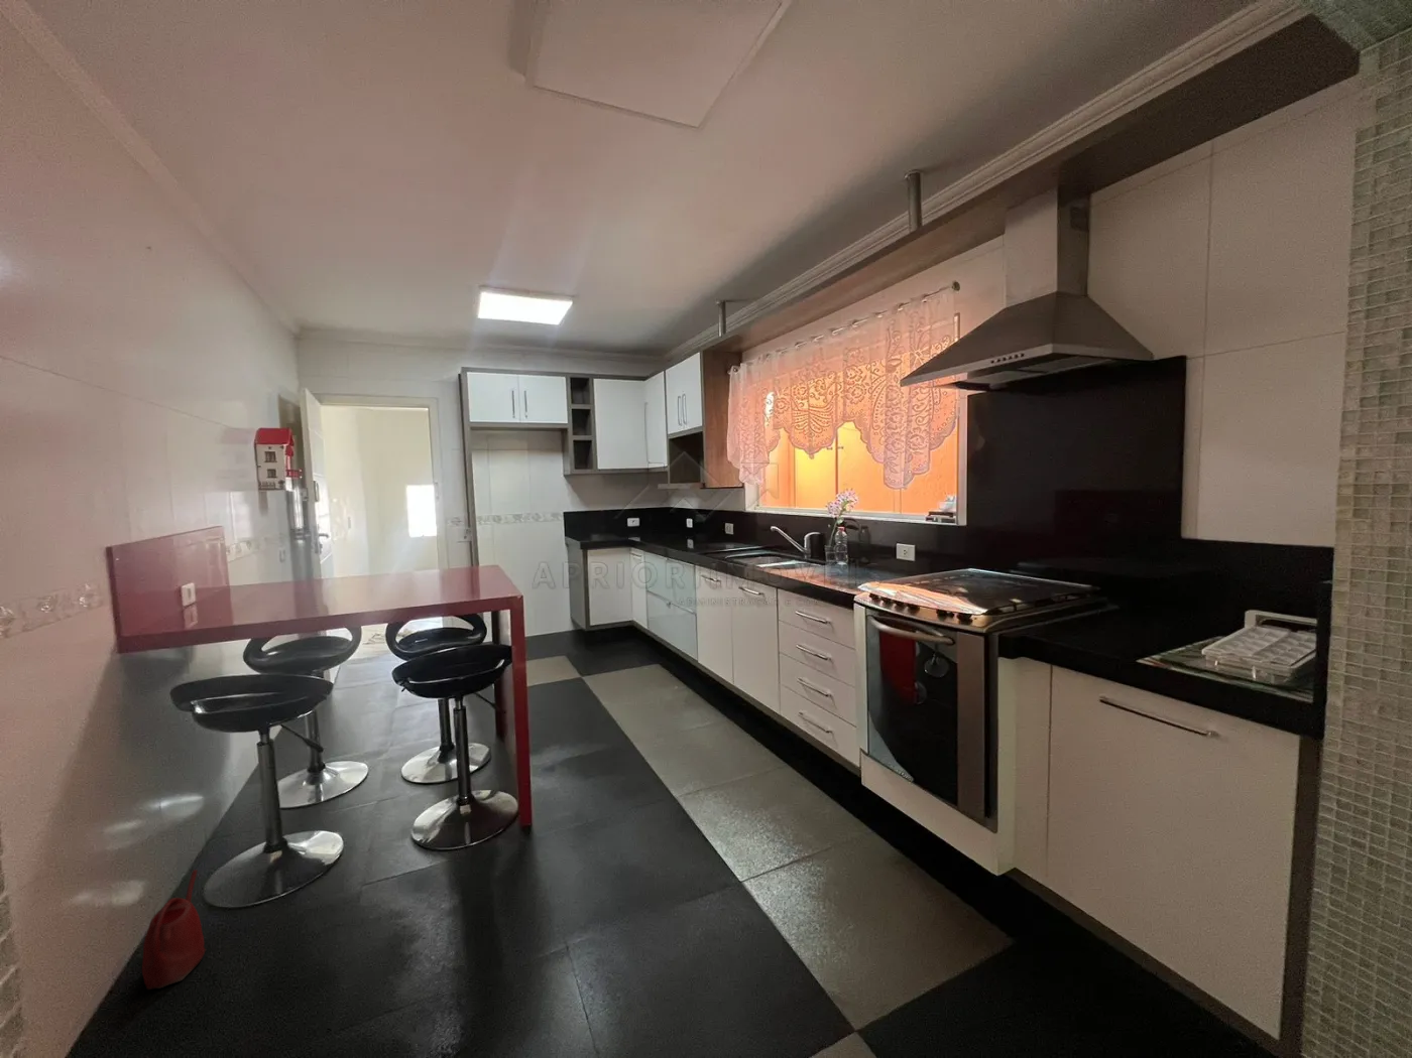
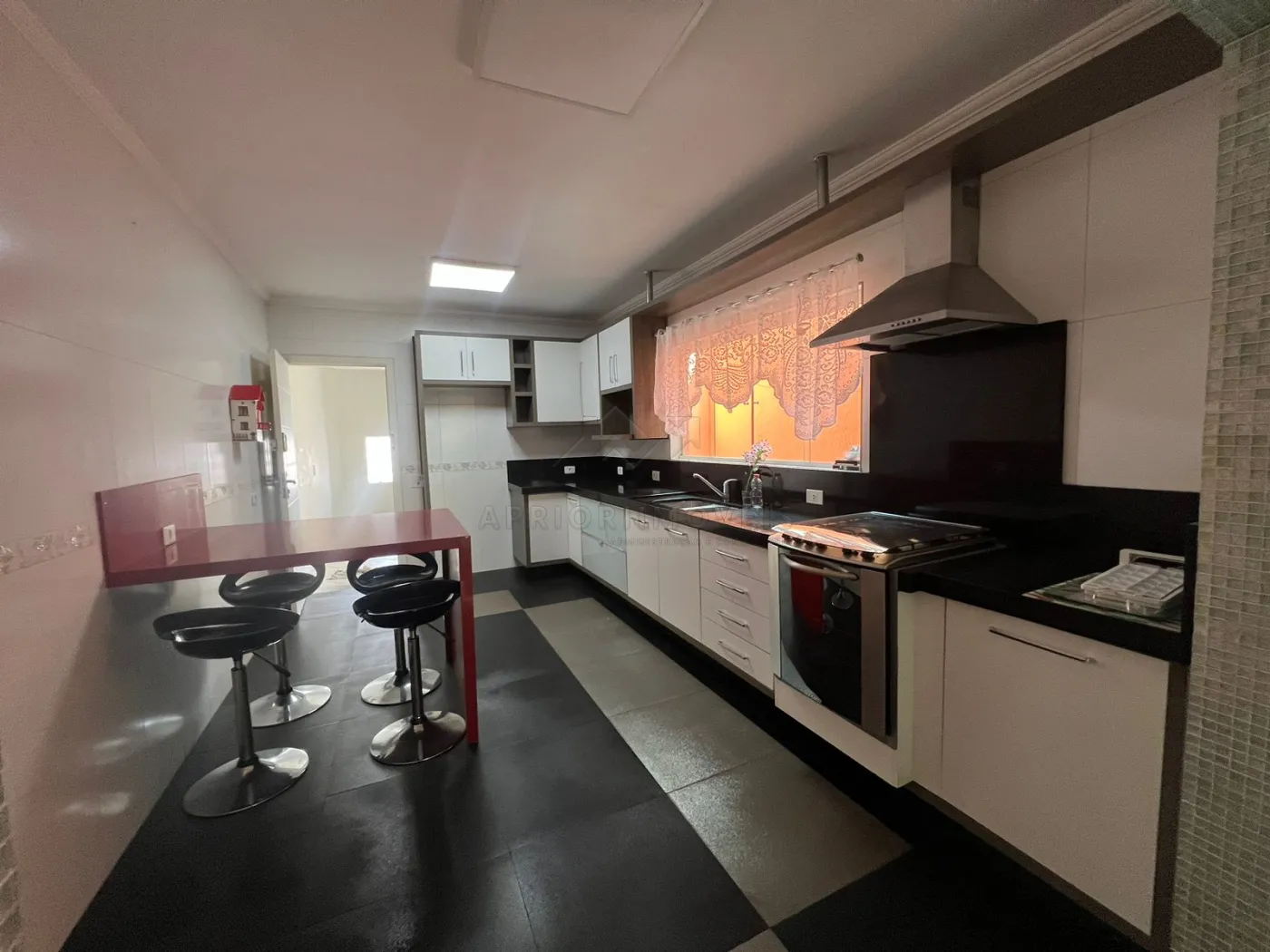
- watering can (178, 921)
